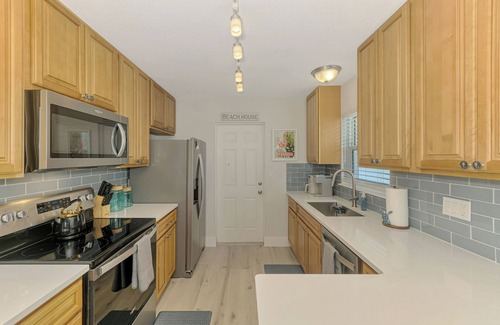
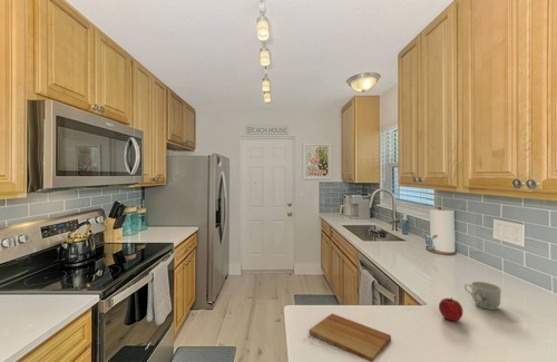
+ apple (450, 307)
+ cutting board (349, 334)
+ mug (481, 294)
